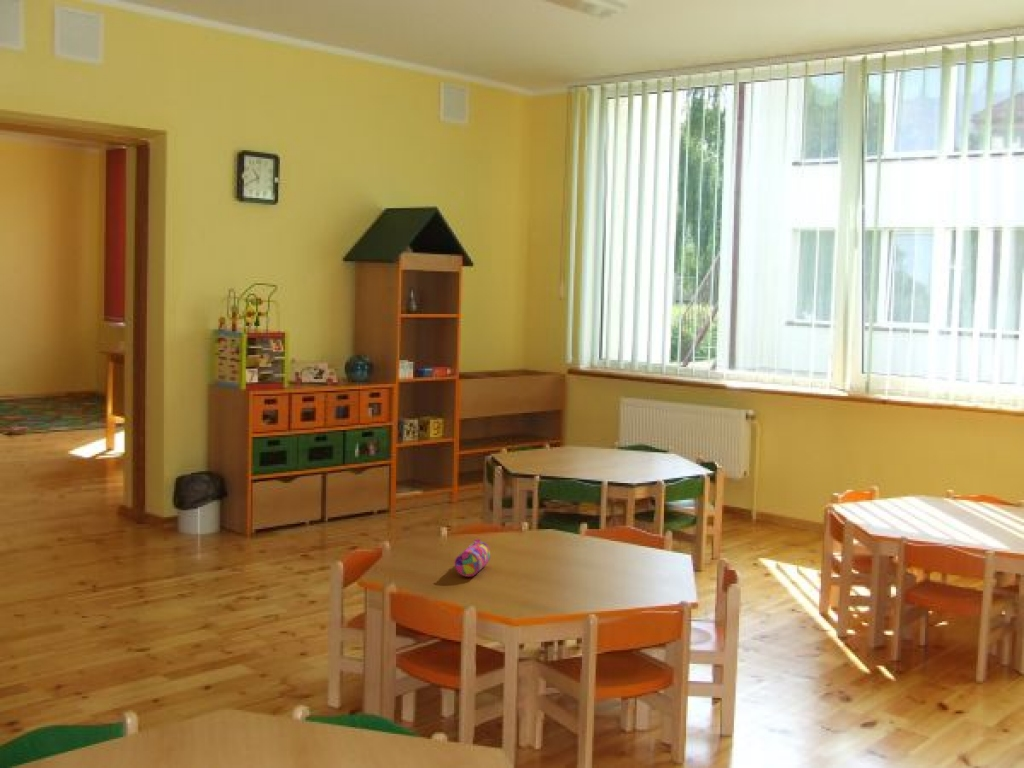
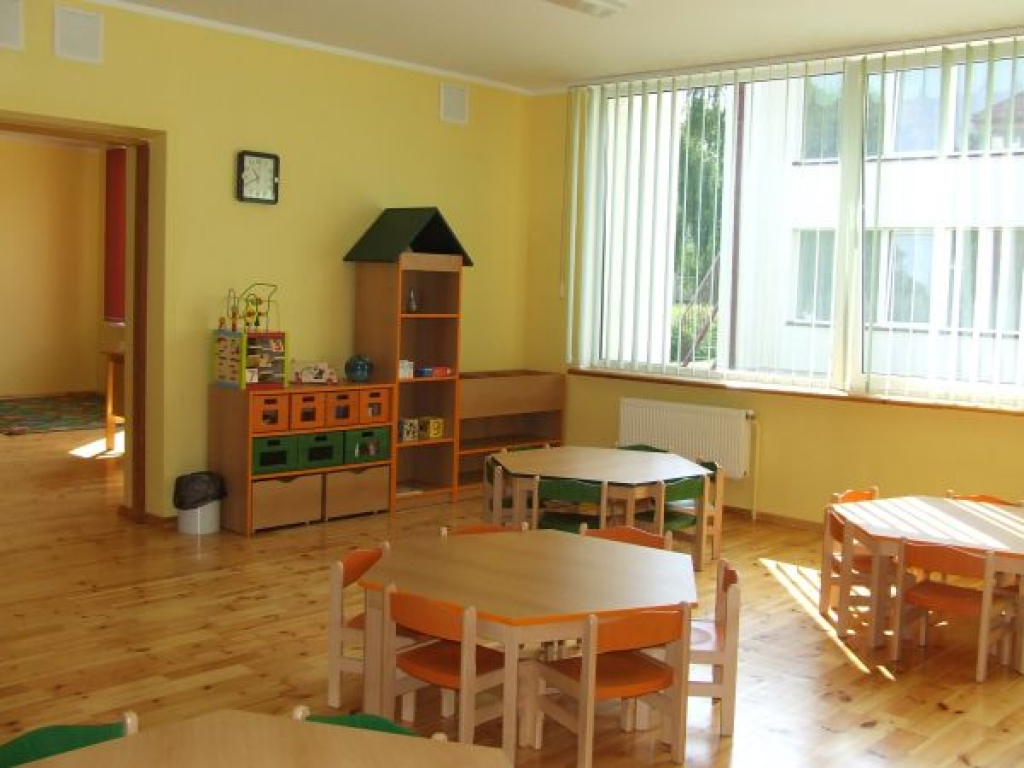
- pencil case (472, 558)
